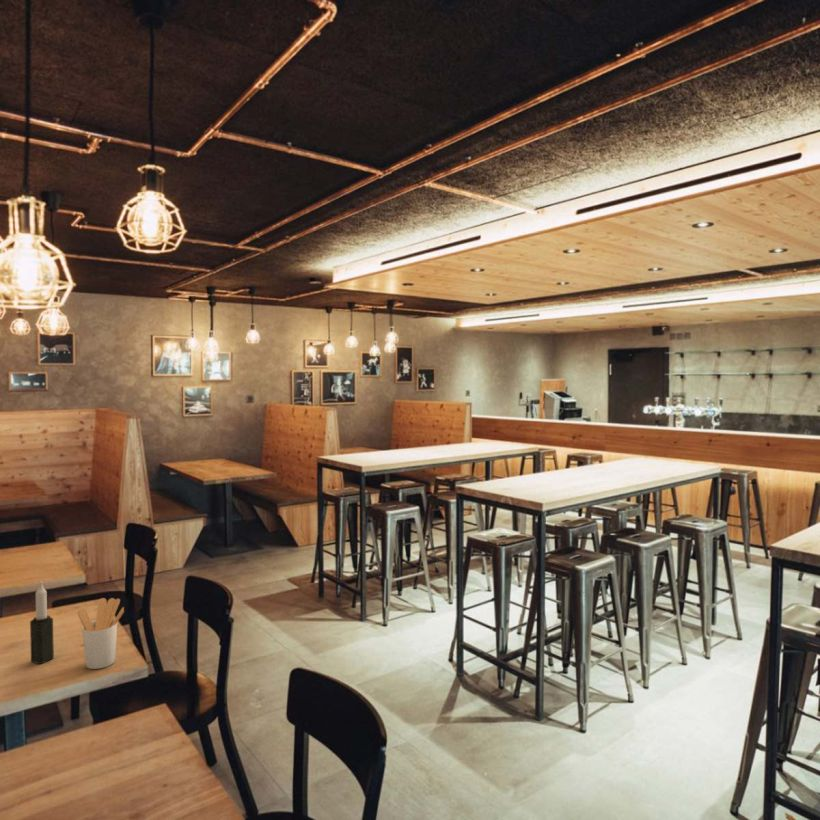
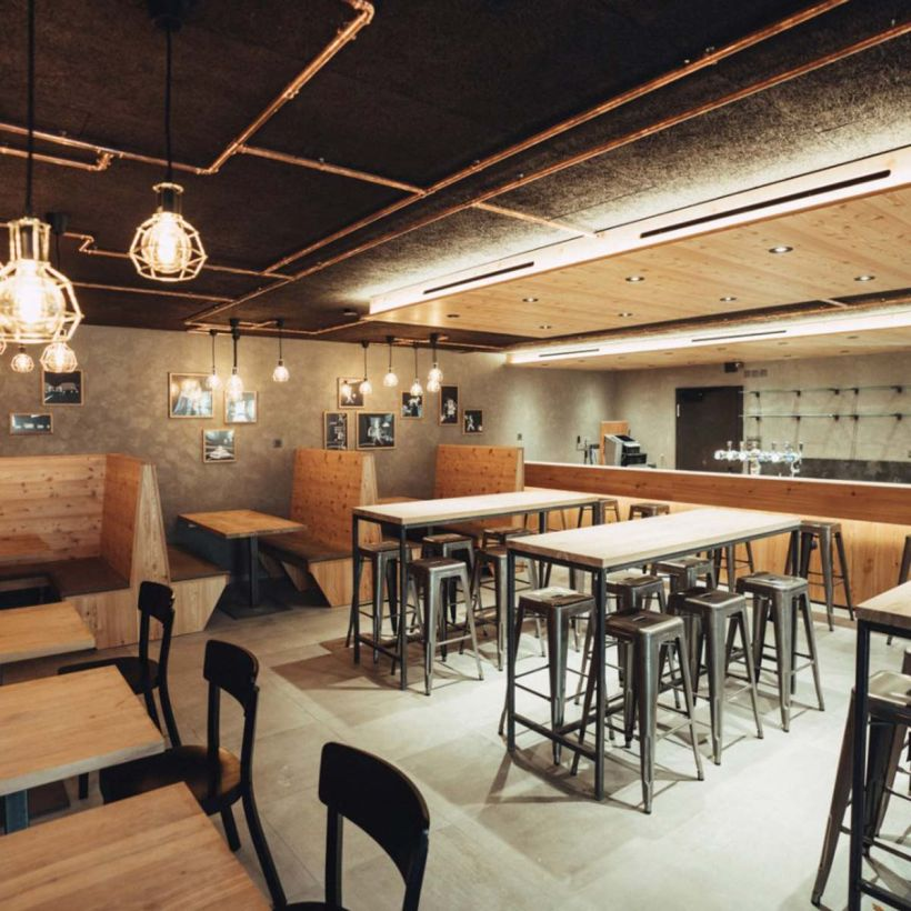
- utensil holder (103, 631)
- candle (41, 620)
